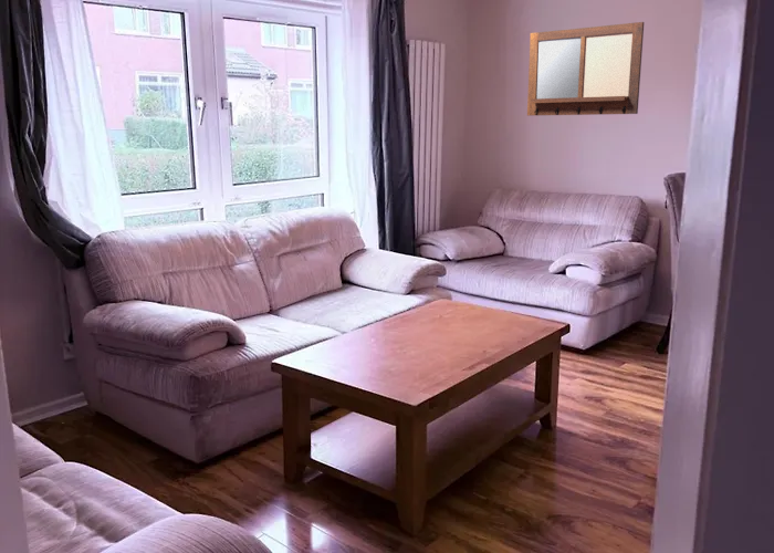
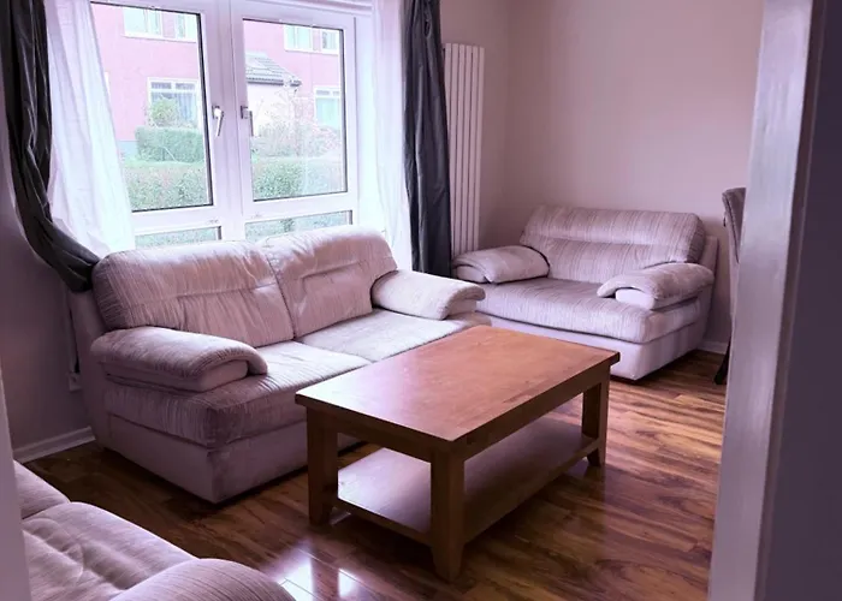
- writing board (579, 71)
